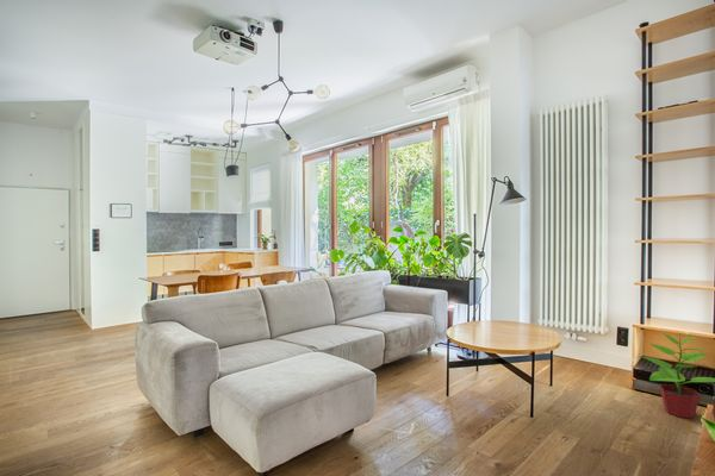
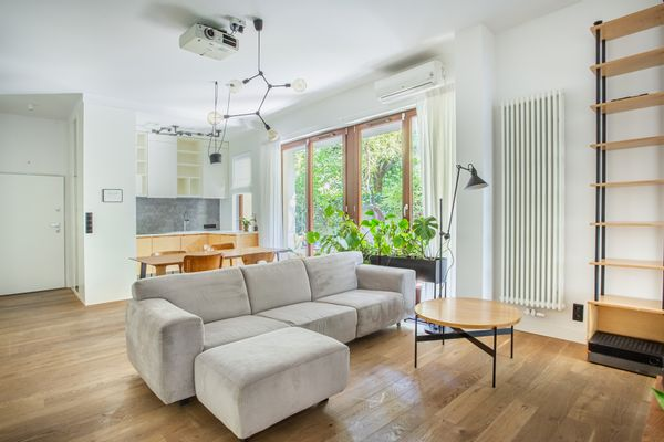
- potted plant (680, 374)
